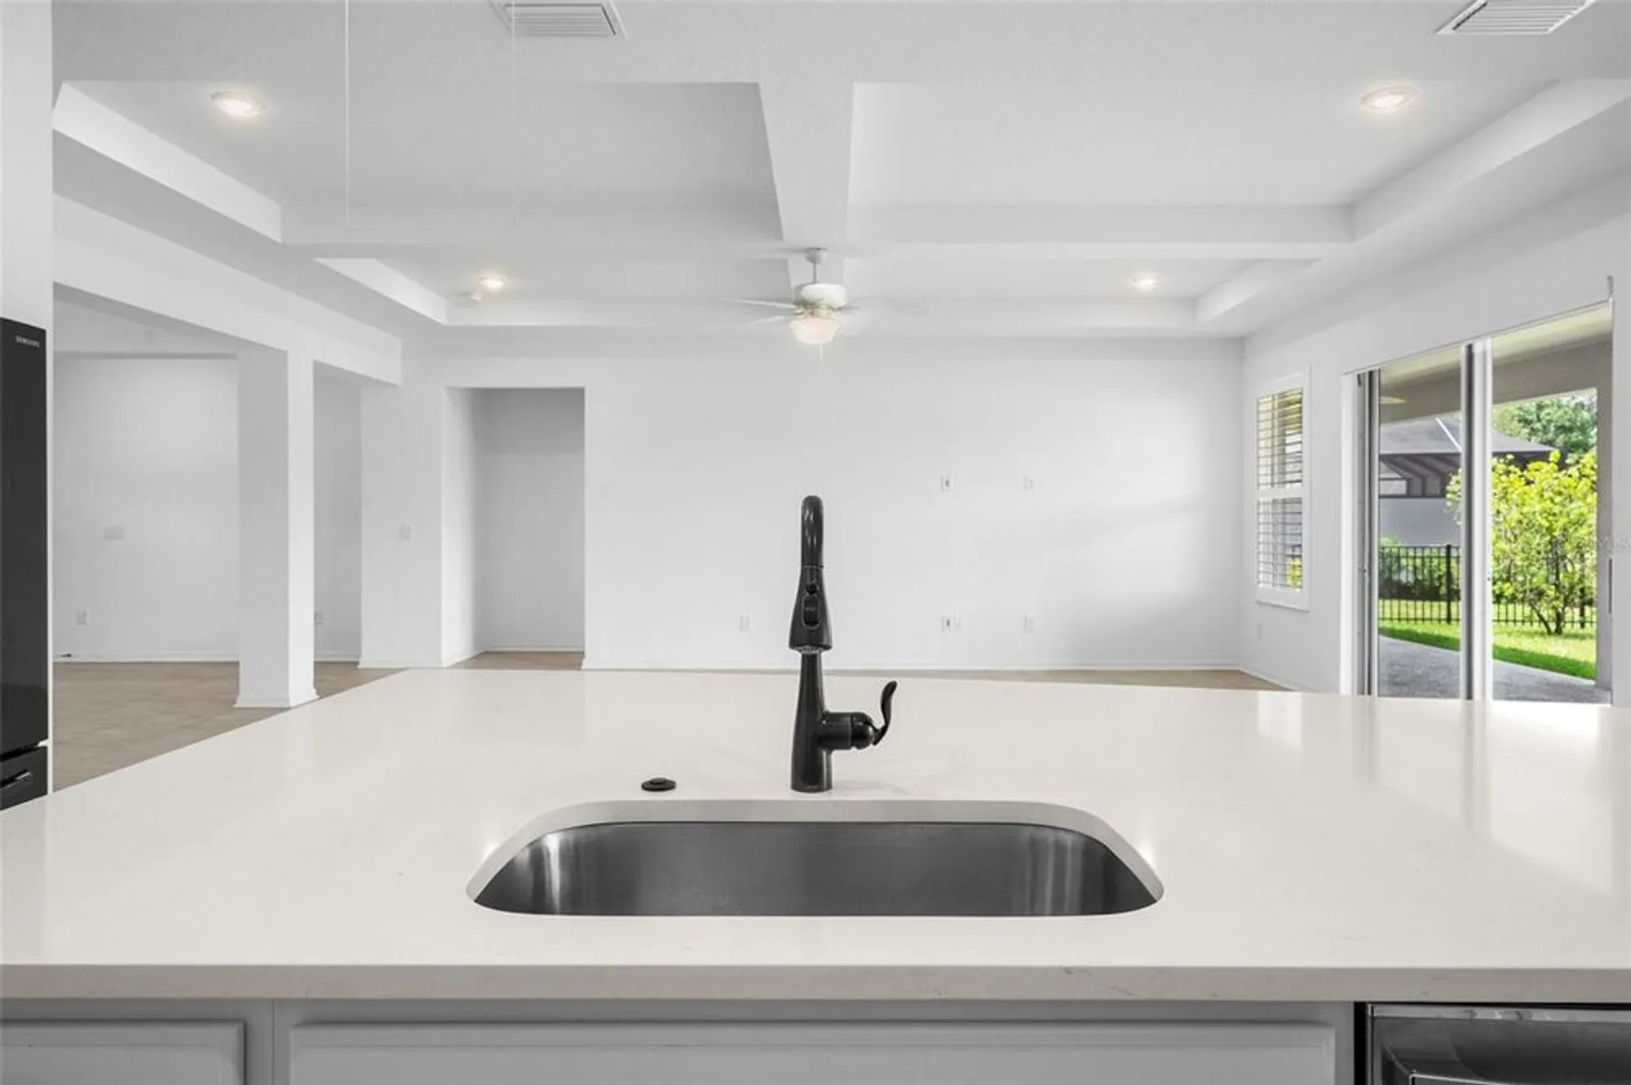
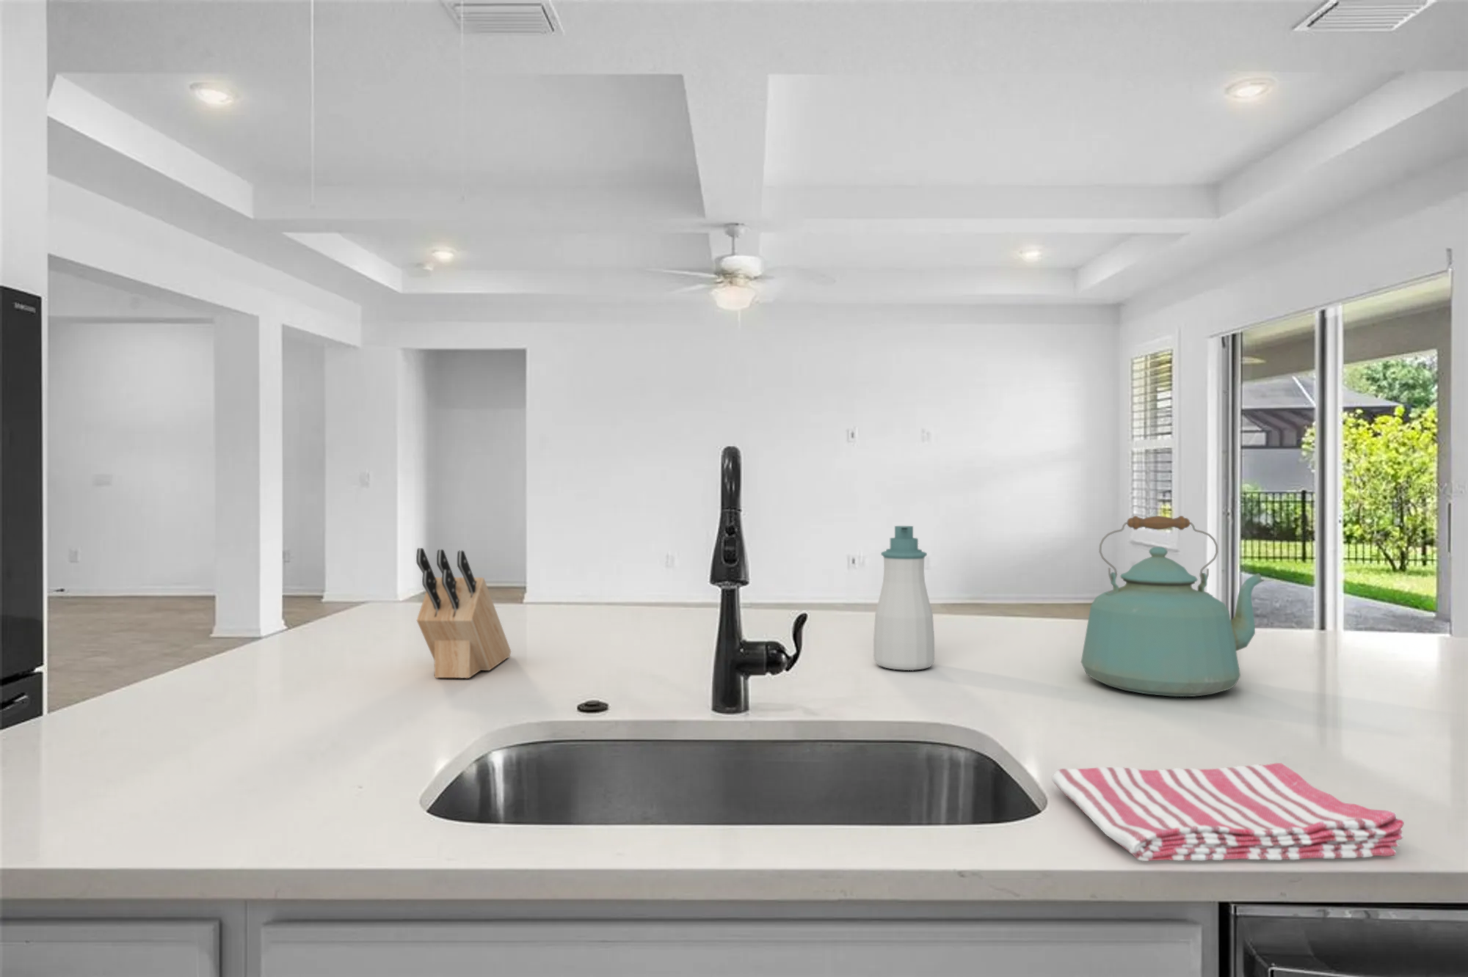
+ dish towel (1211, 801)
+ kettle (1172, 600)
+ knife block (464, 606)
+ soap bottle (903, 595)
